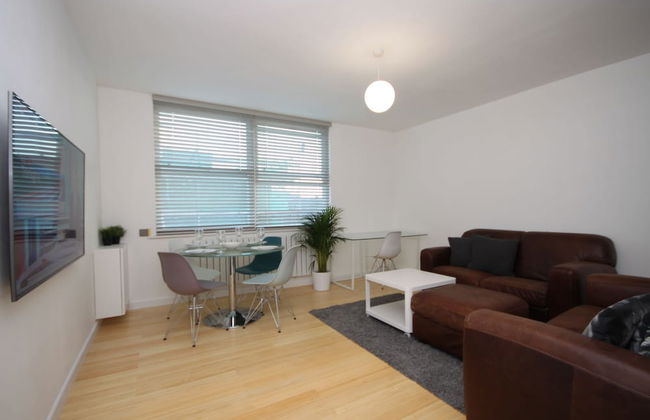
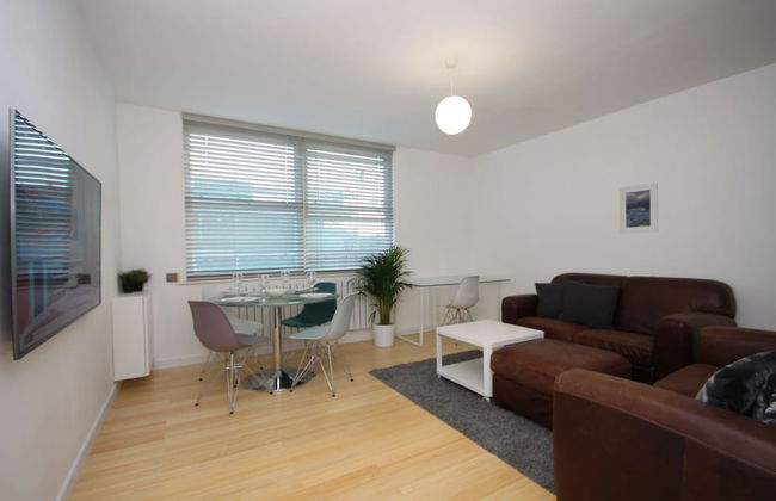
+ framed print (638, 209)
